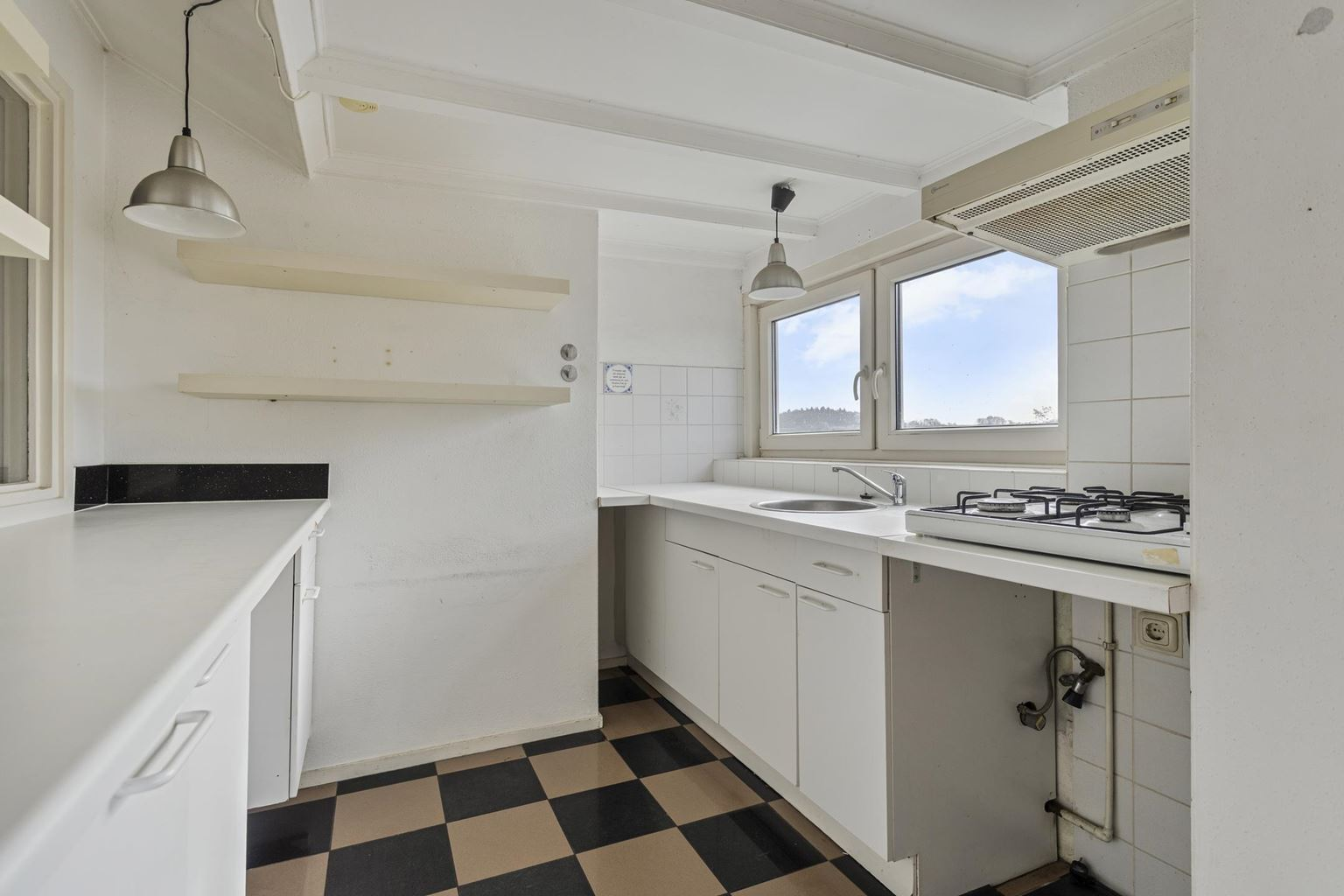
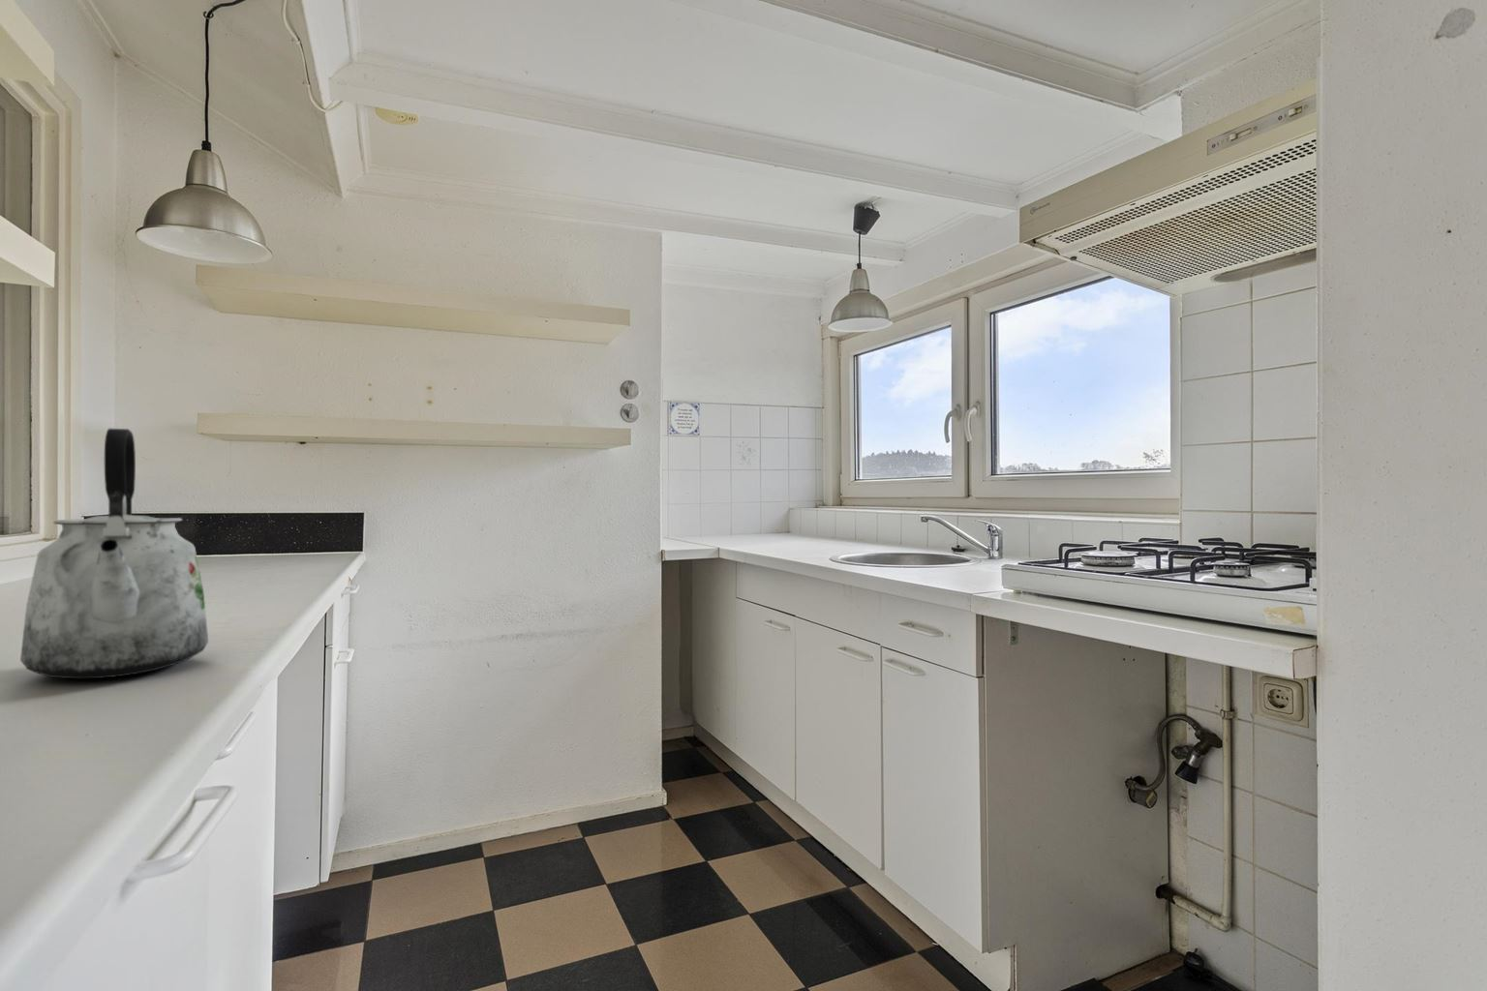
+ kettle (118, 551)
